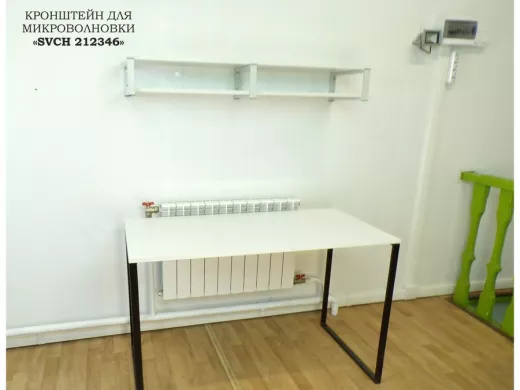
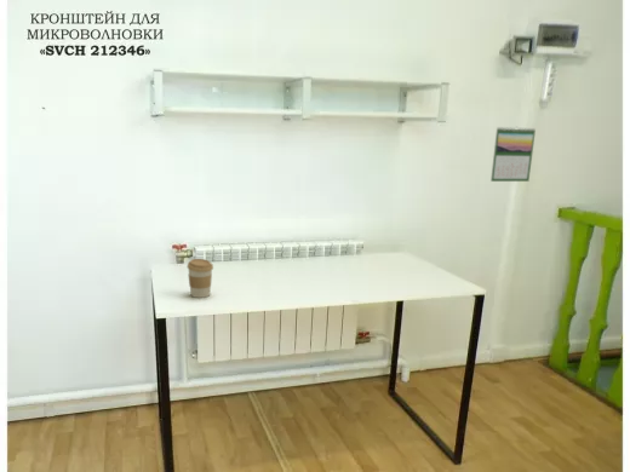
+ coffee cup (200, 277)
+ calendar (512, 154)
